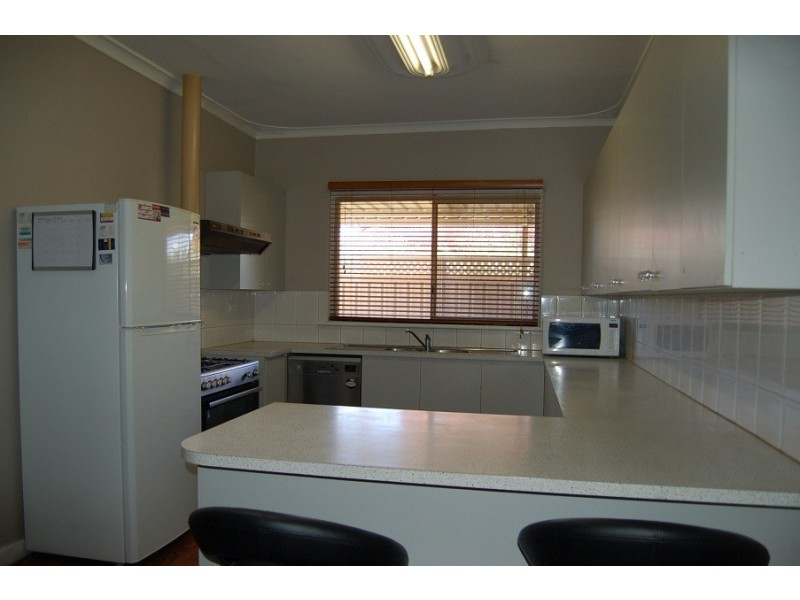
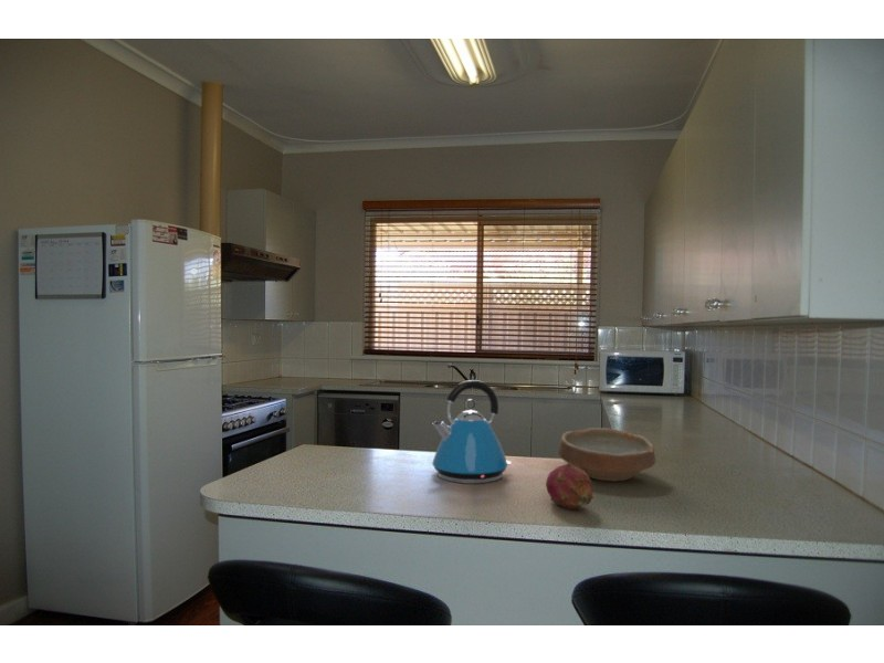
+ fruit (568, 484)
+ bowl (606, 455)
+ kettle (472, 427)
